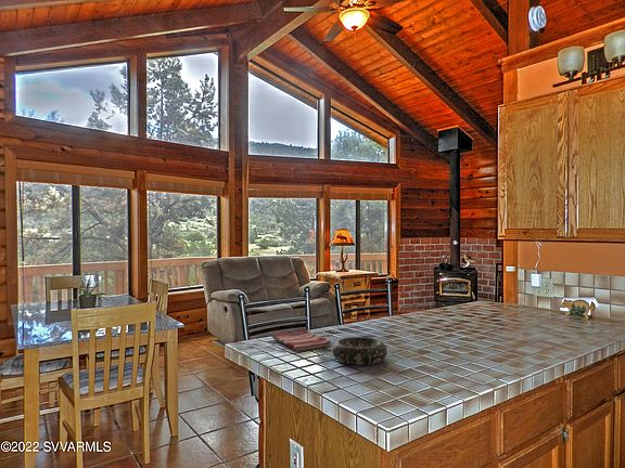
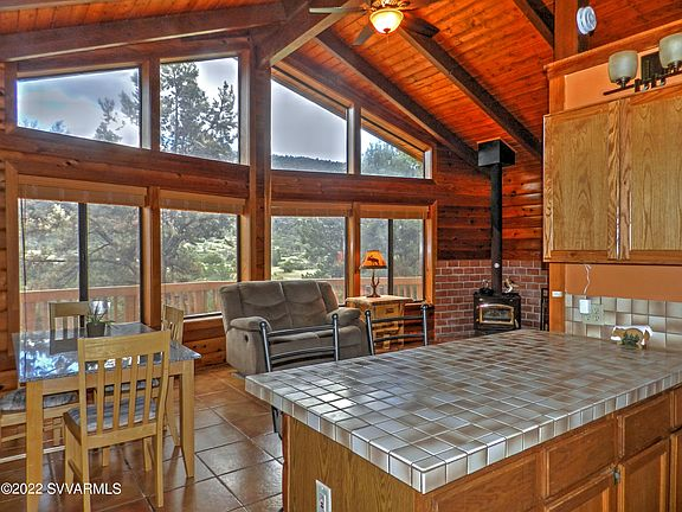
- dish towel (301, 339)
- decorative bowl (359, 350)
